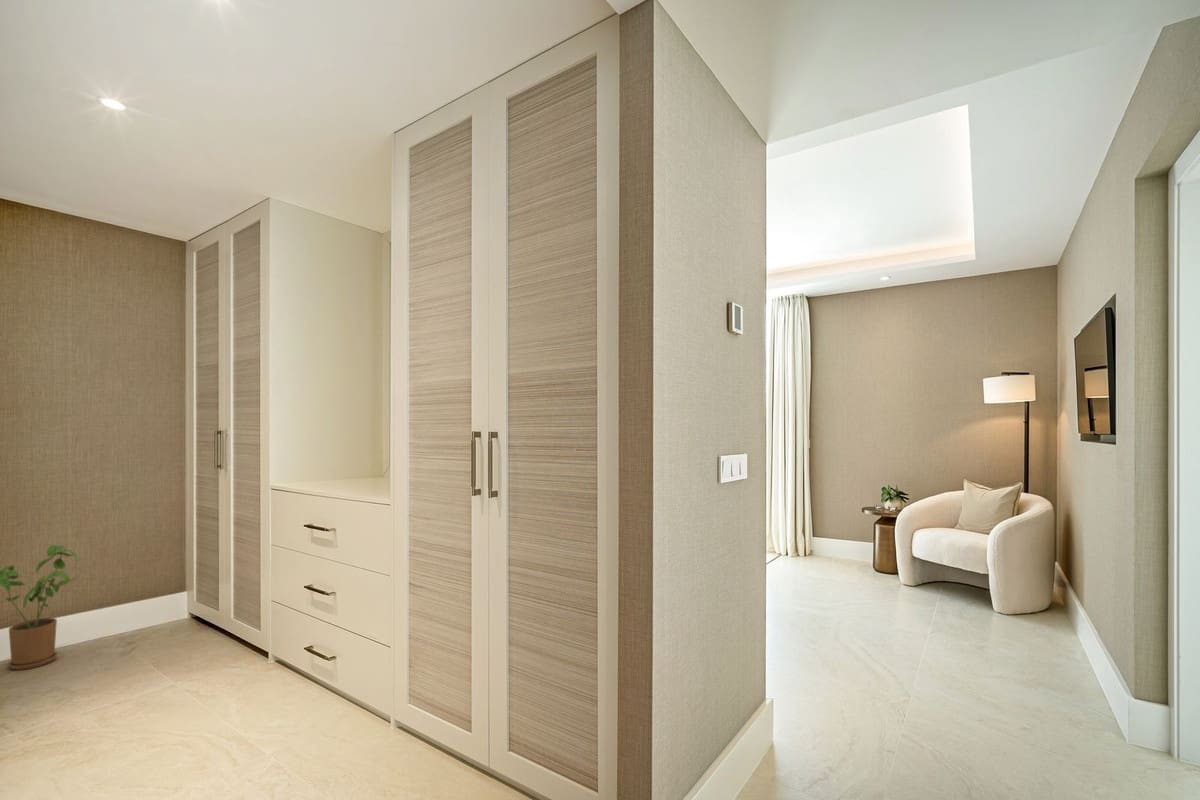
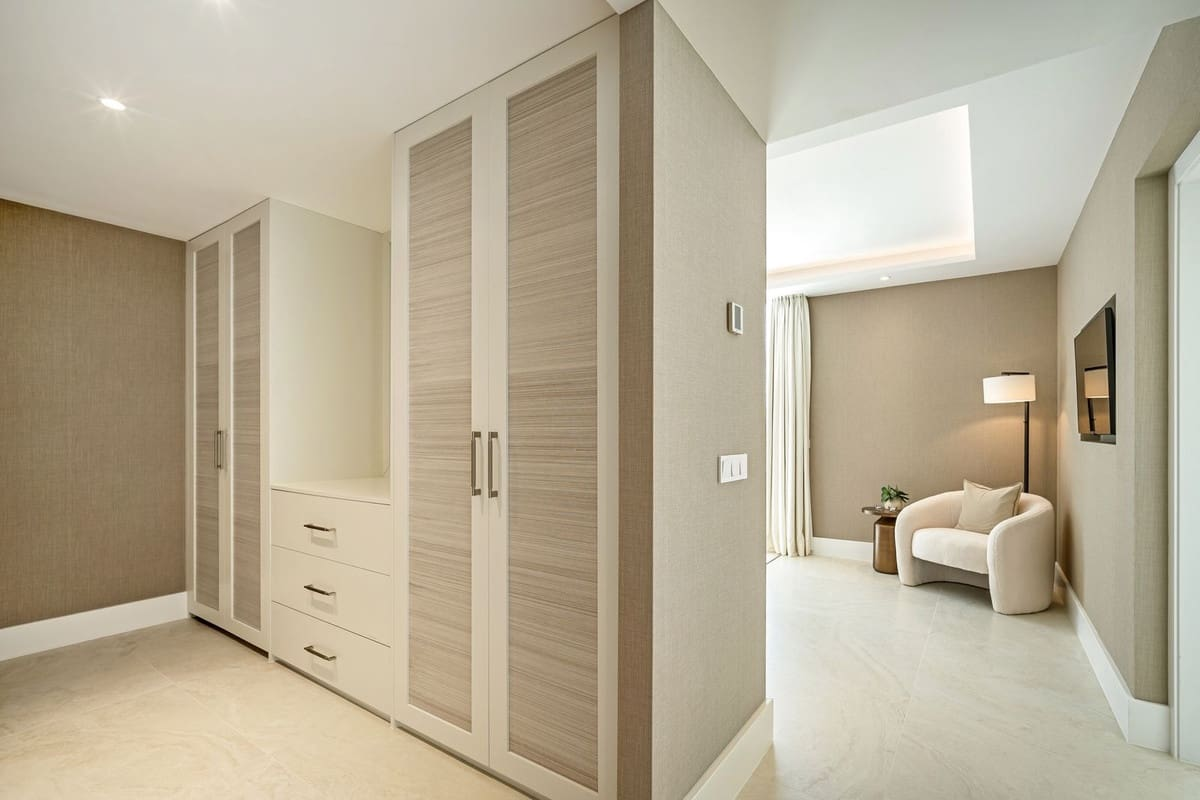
- house plant (38, 605)
